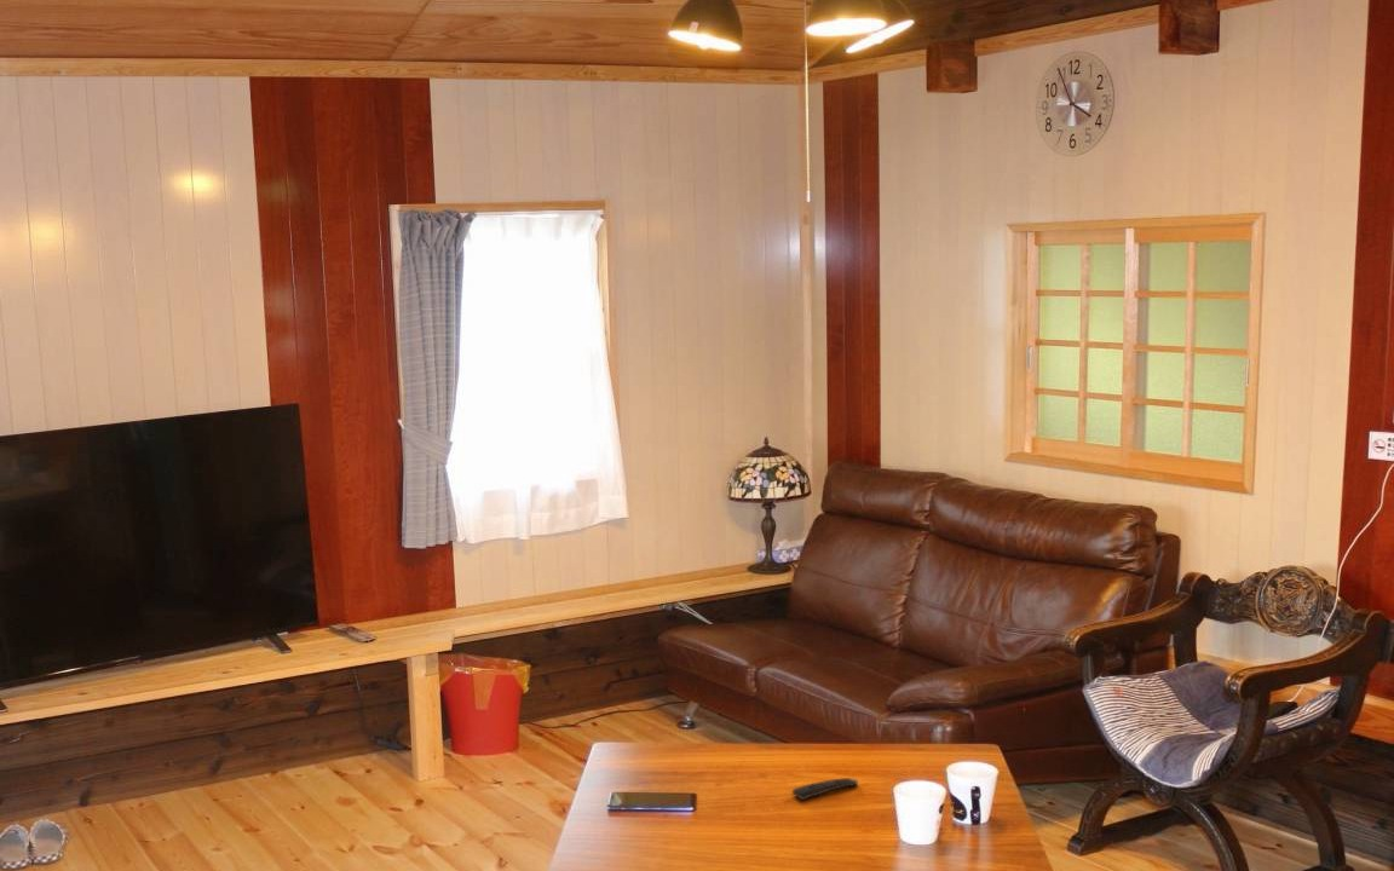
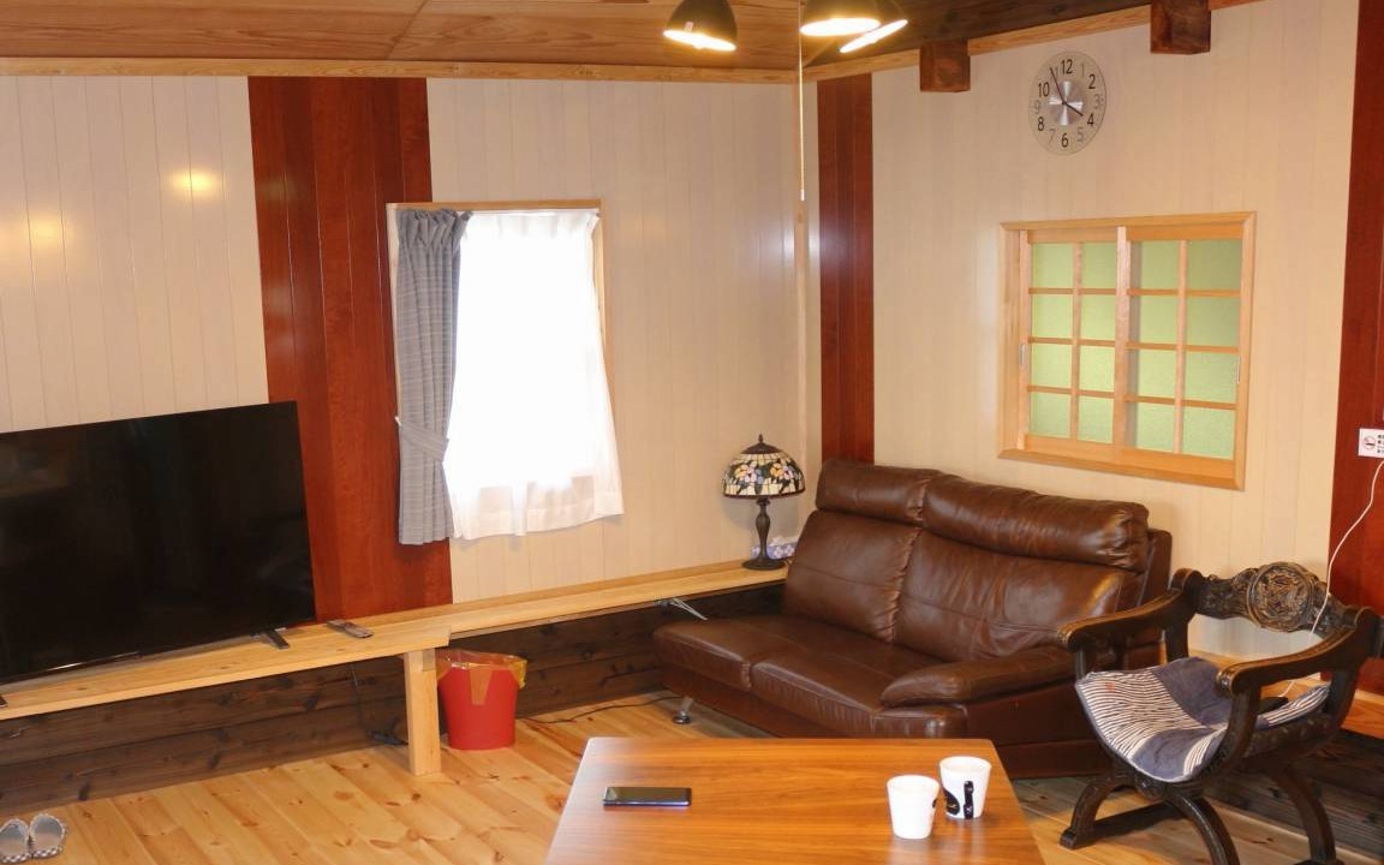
- remote control (826, 786)
